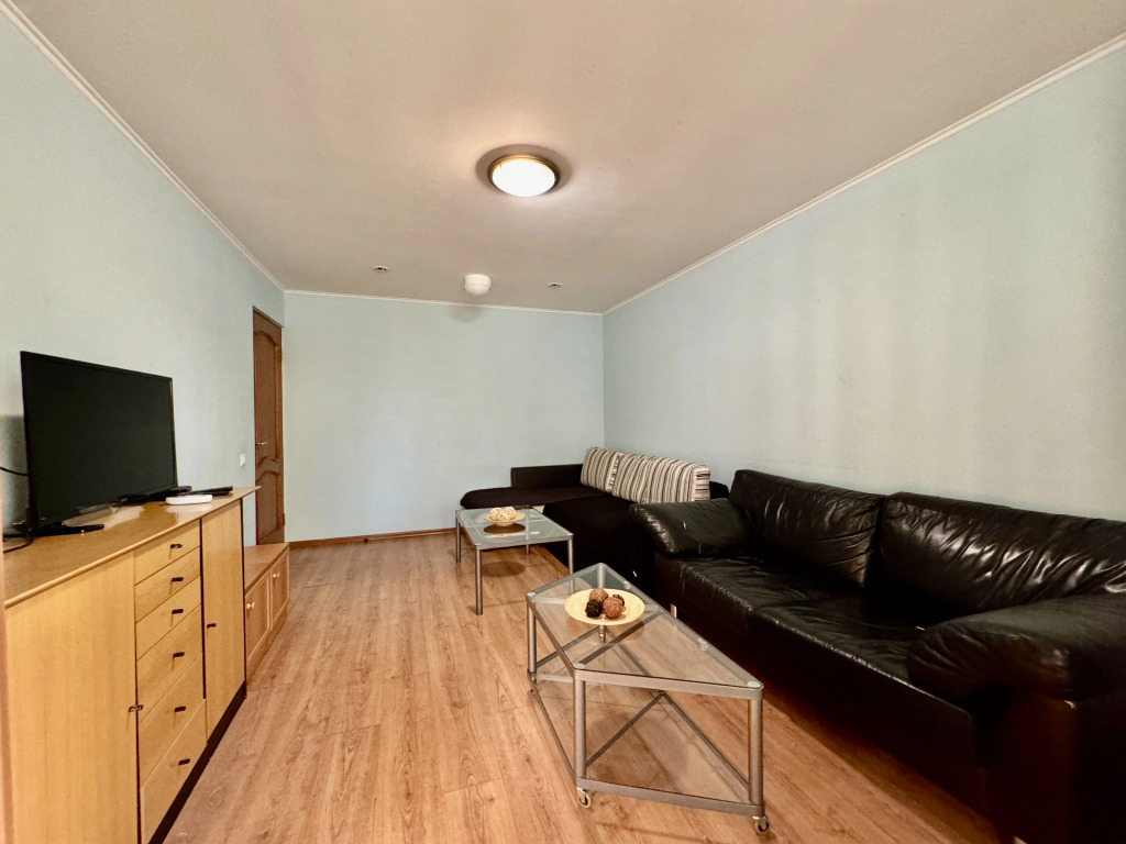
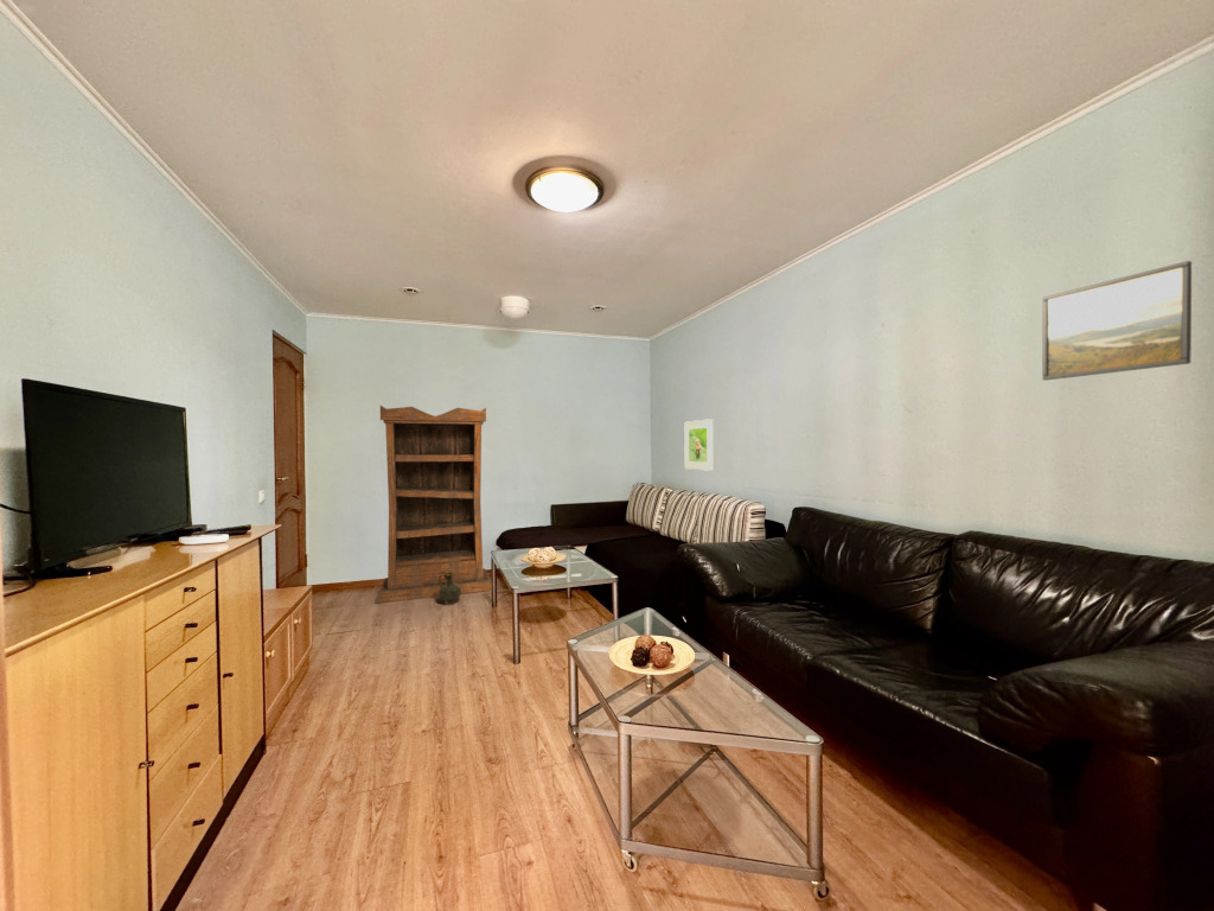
+ ceramic jug (449, 587)
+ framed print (1108, 326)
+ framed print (698, 445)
+ bookshelf (435, 498)
